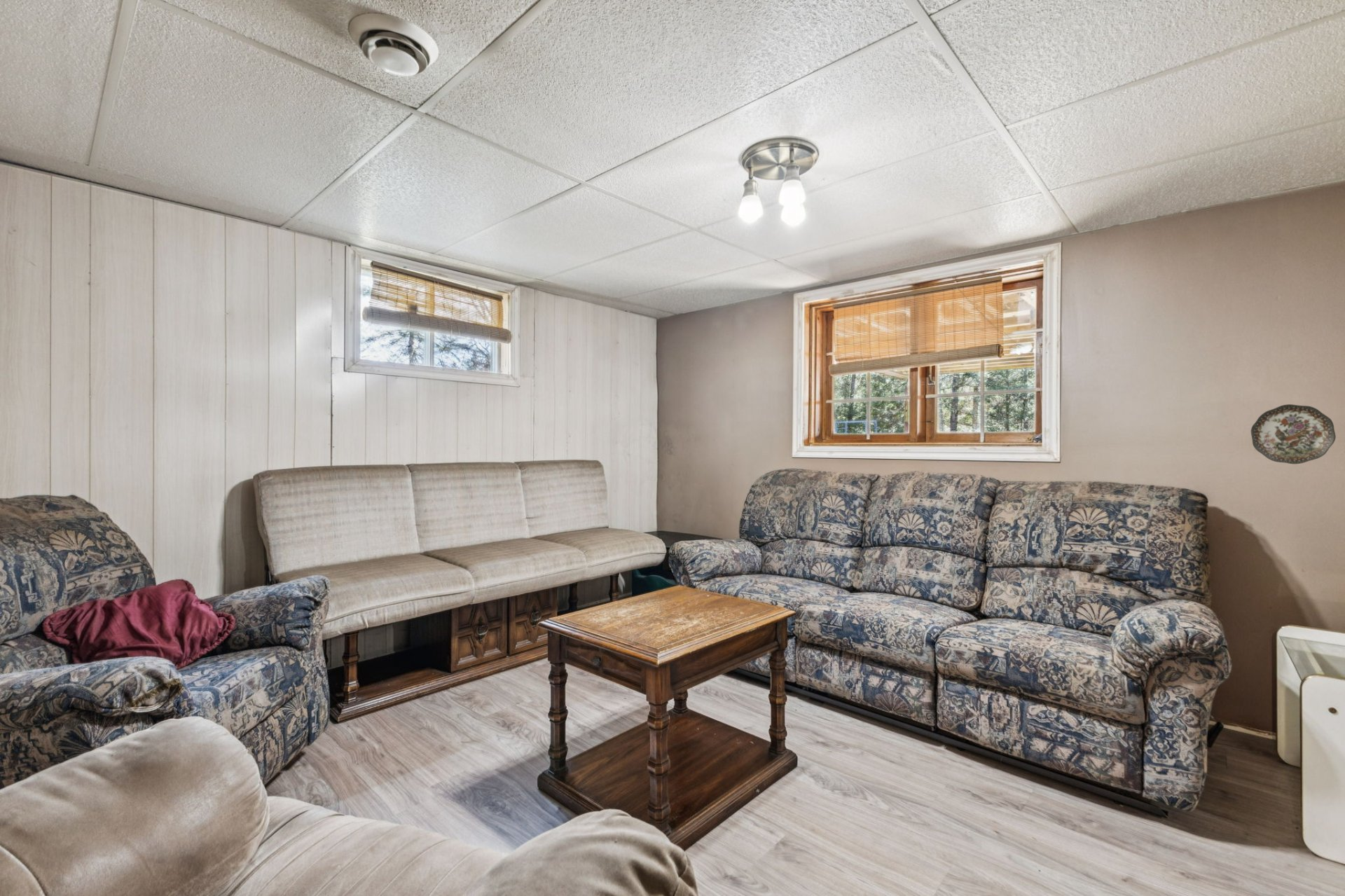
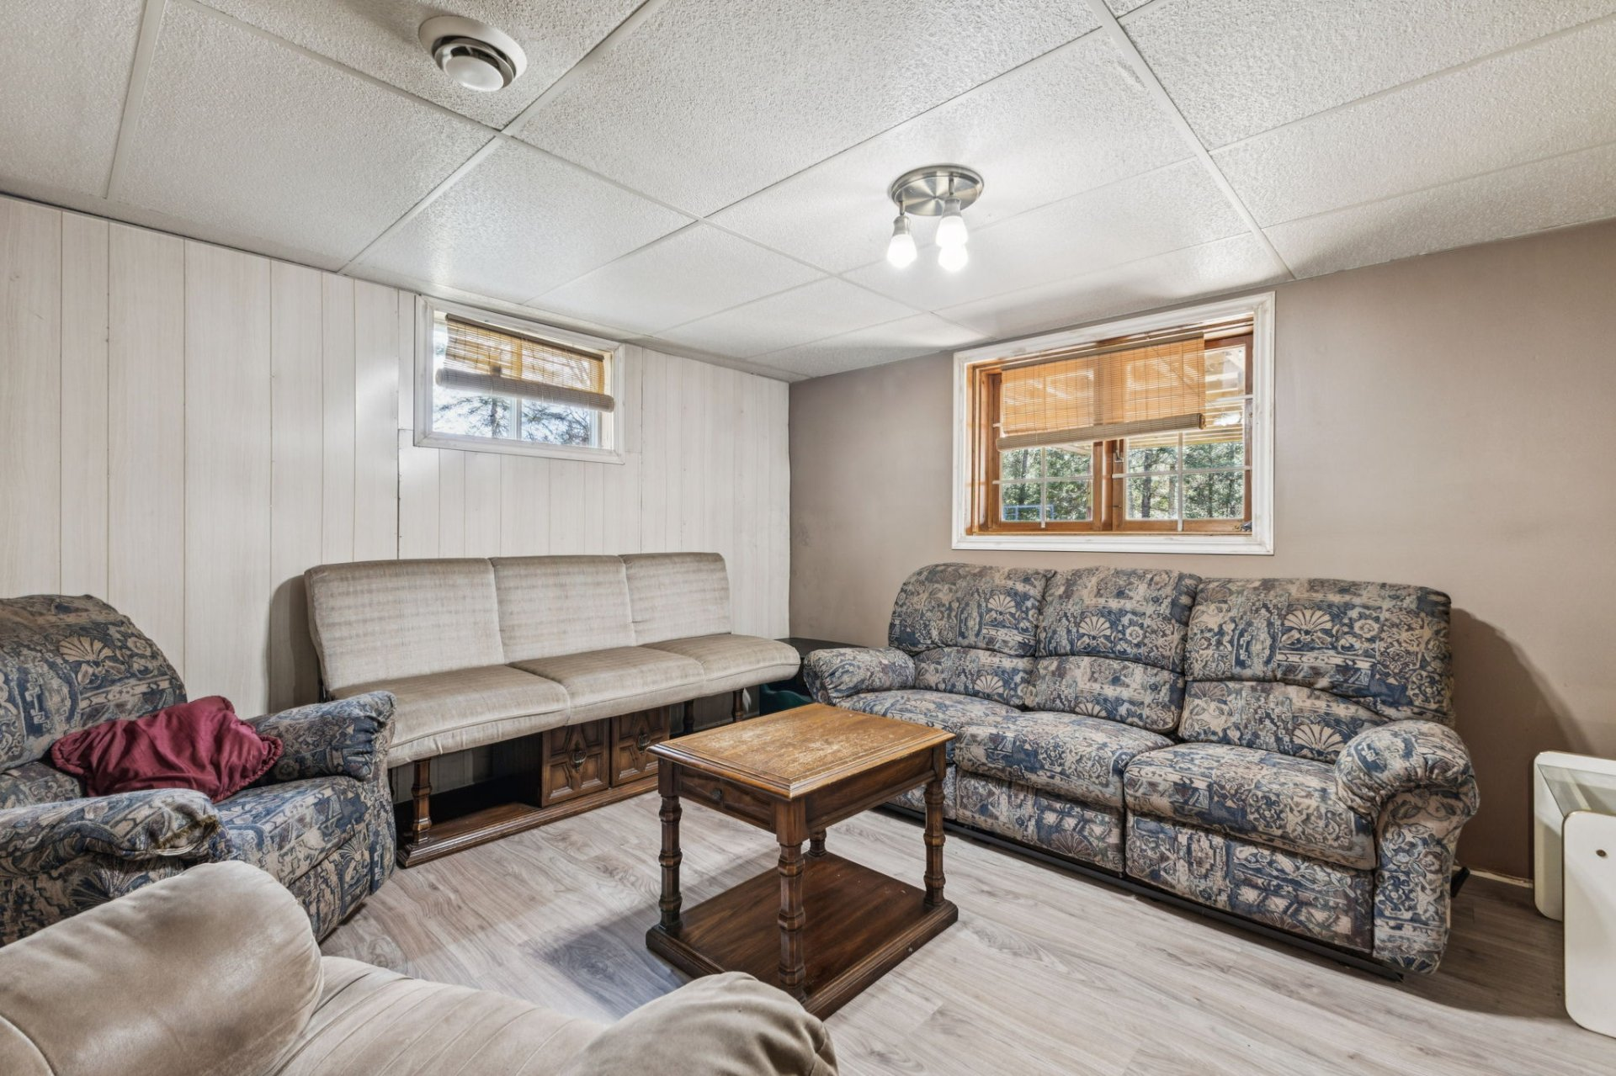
- decorative plate (1291, 434)
